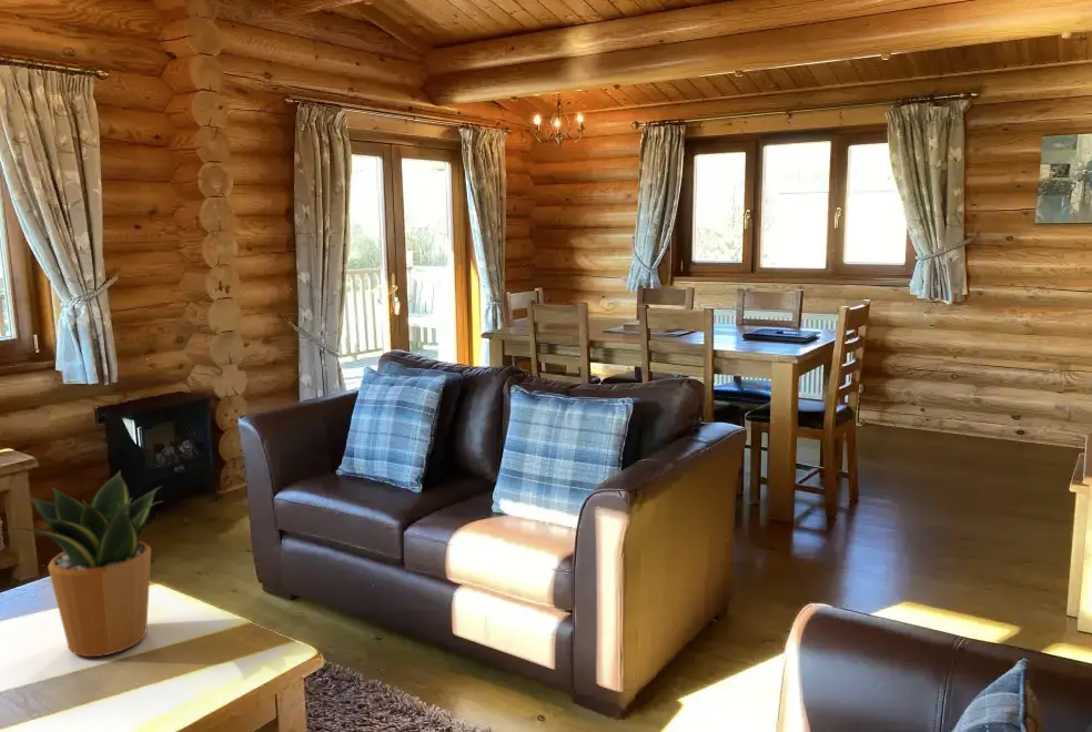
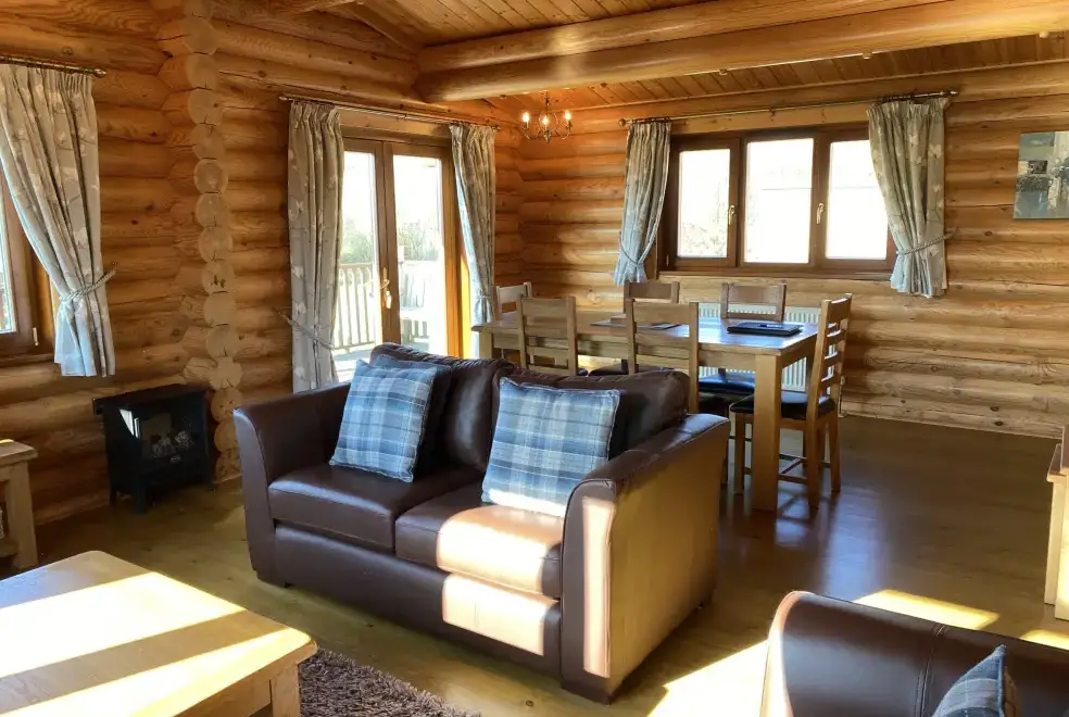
- potted plant (92, 567)
